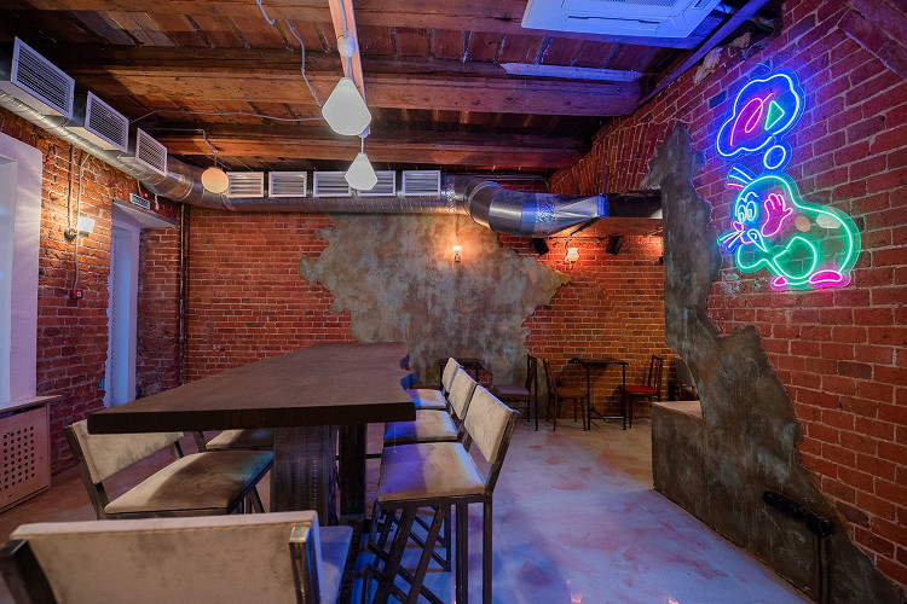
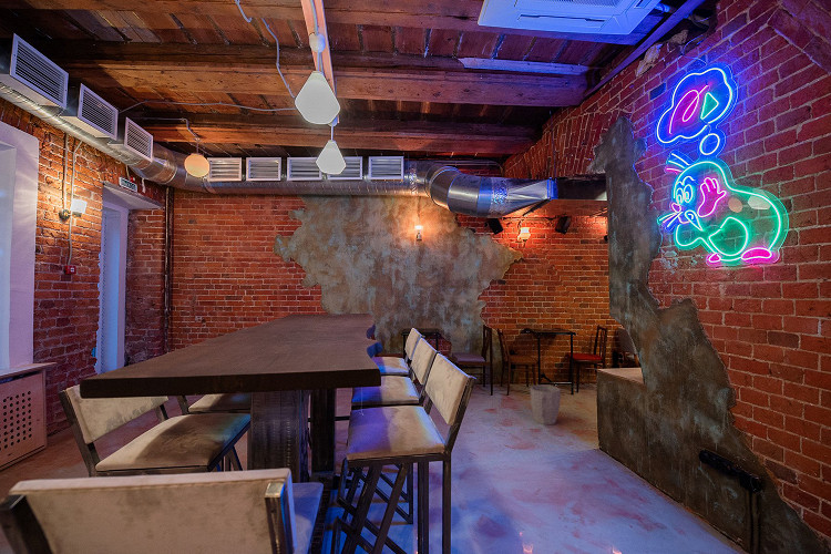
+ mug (546, 406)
